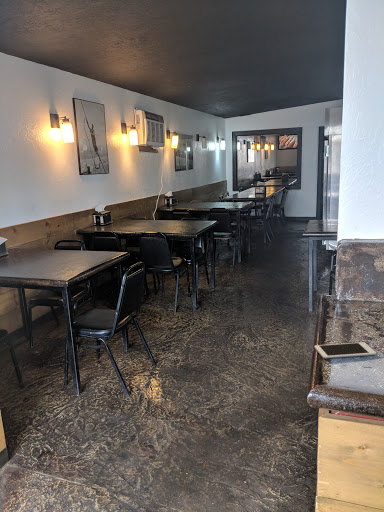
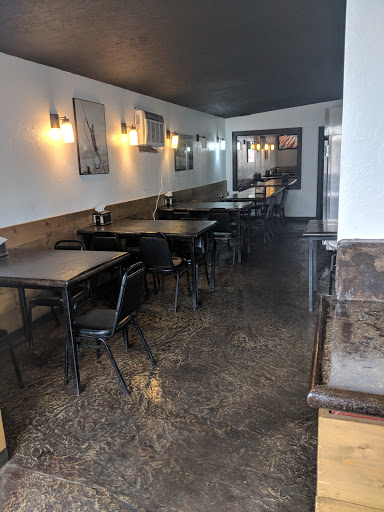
- cell phone (344, 350)
